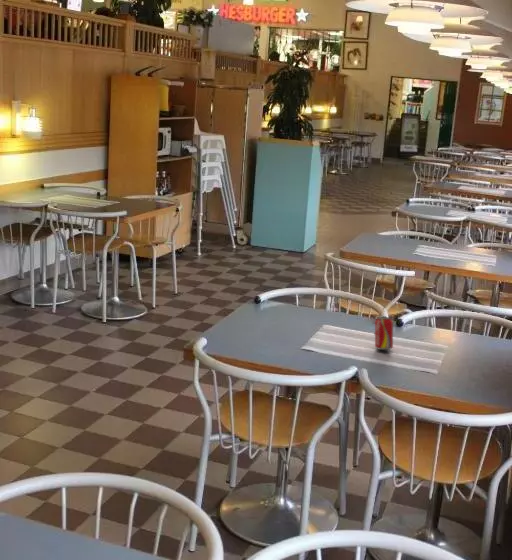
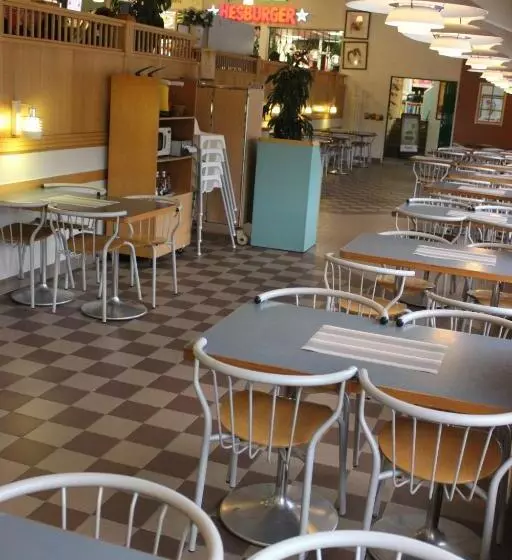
- soda can (384, 333)
